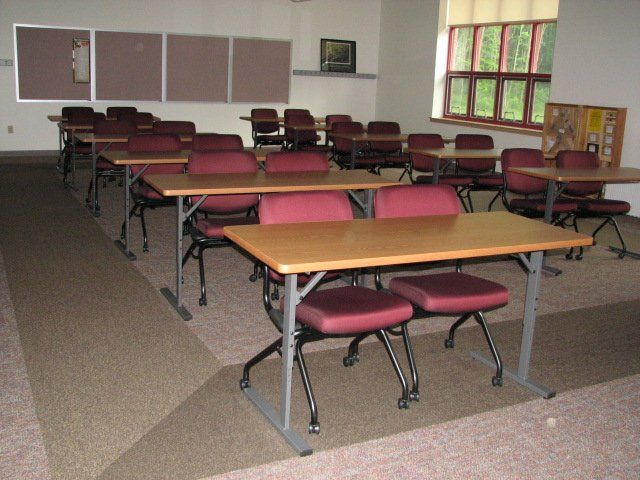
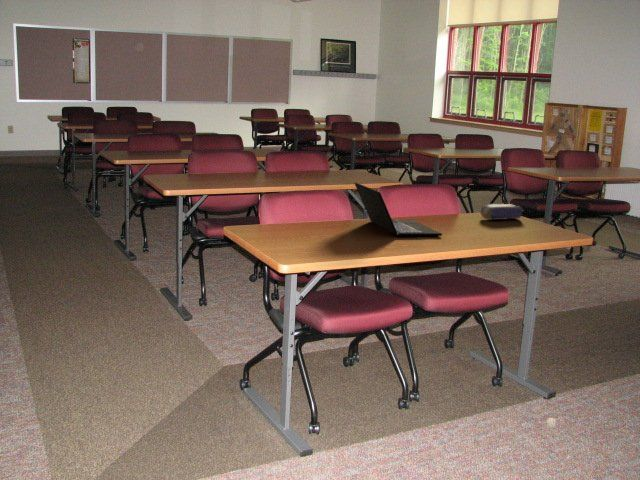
+ pencil case (501, 211)
+ laptop (388, 212)
